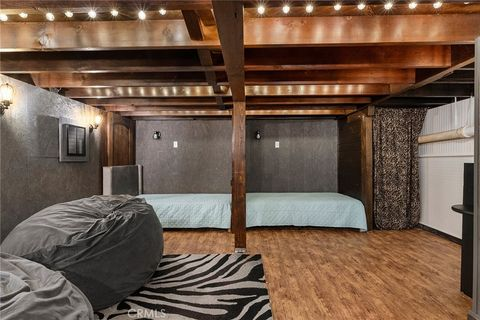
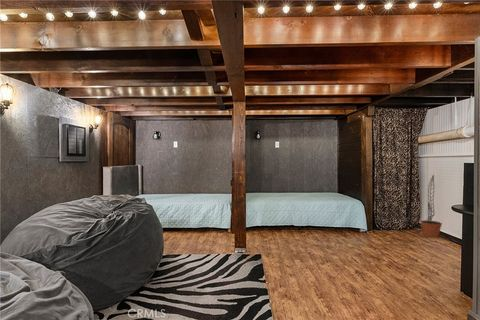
+ decorative plant (431, 204)
